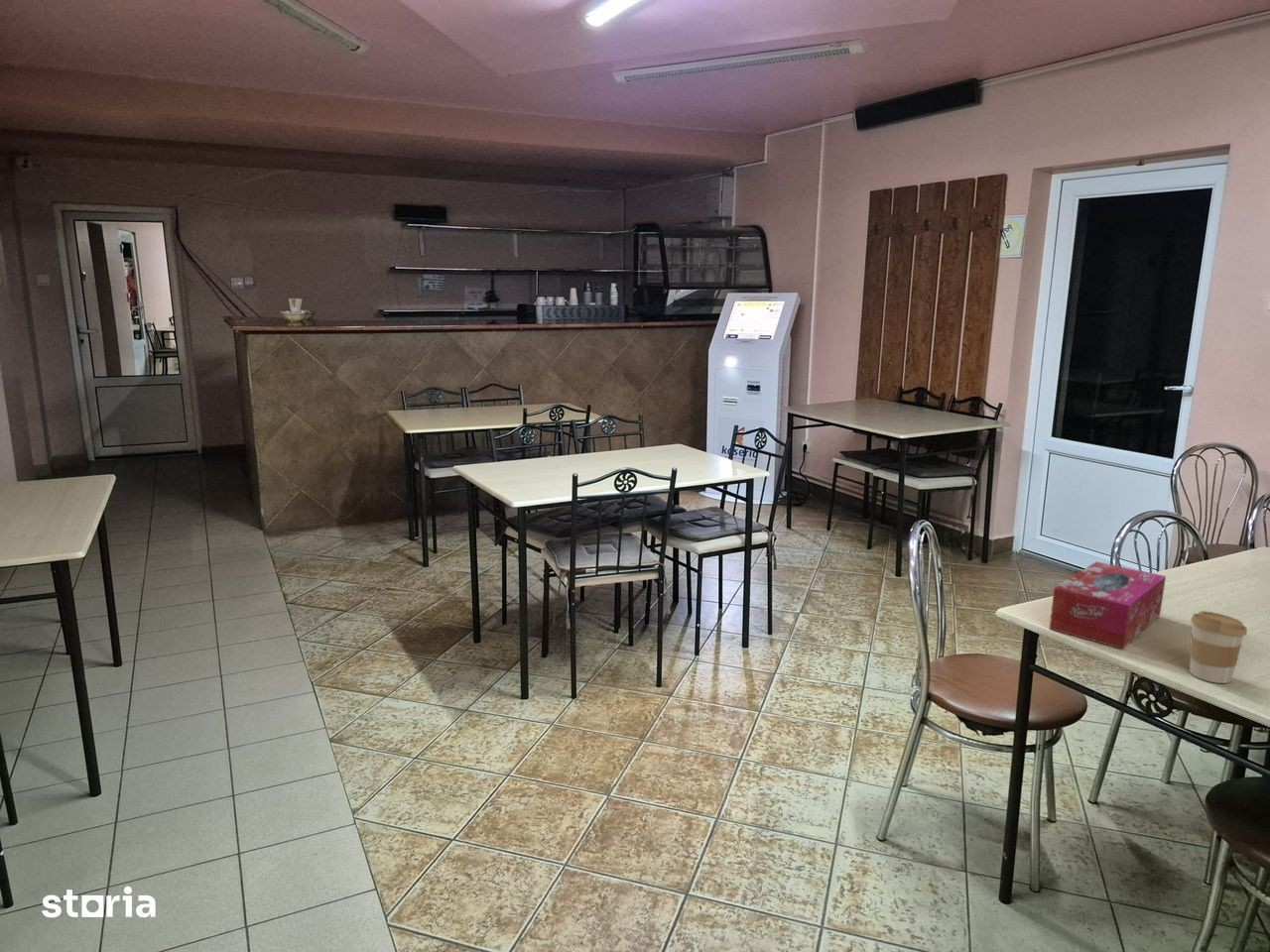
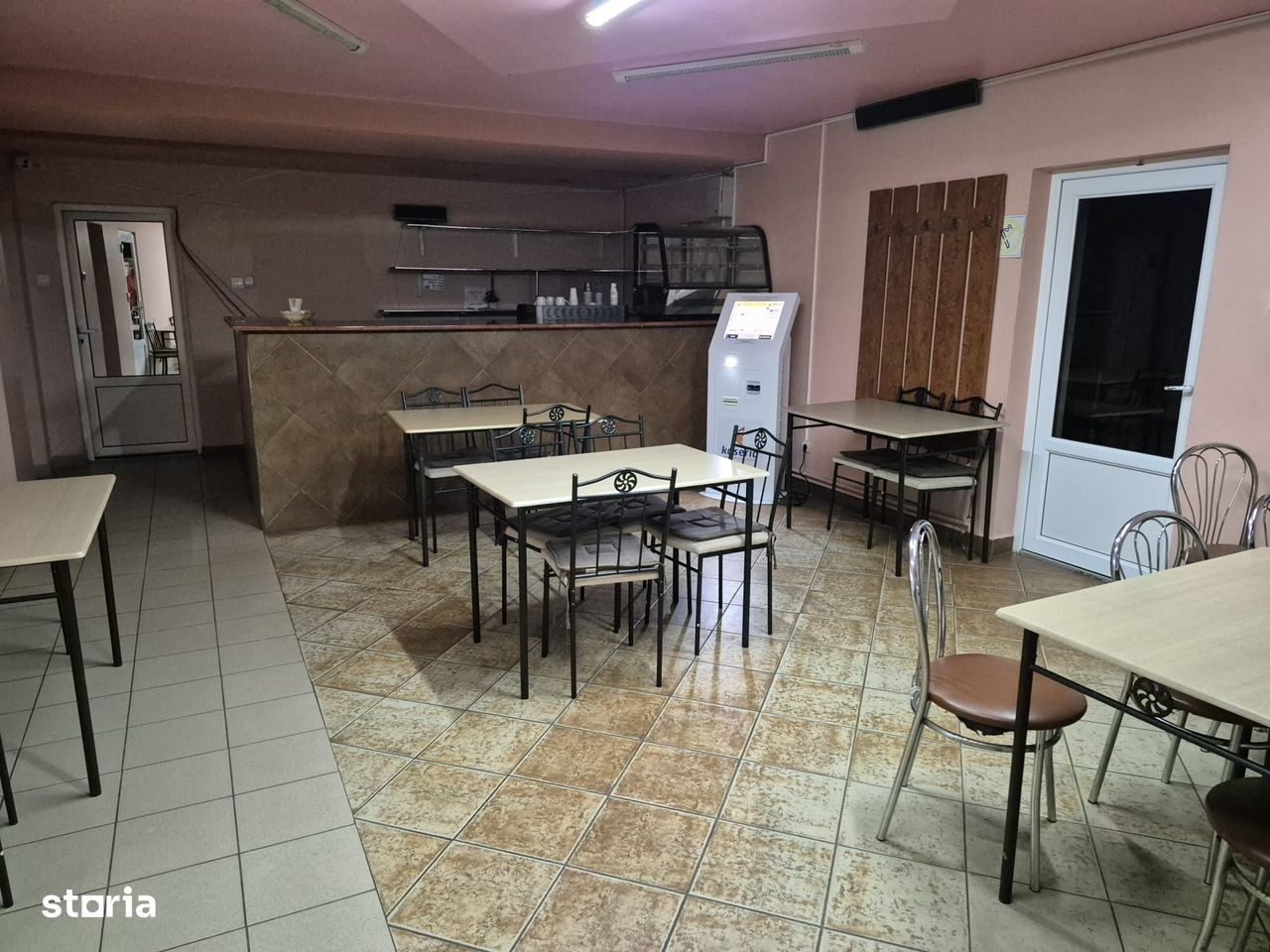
- tissue box (1108, 602)
- coffee cup (1214, 646)
